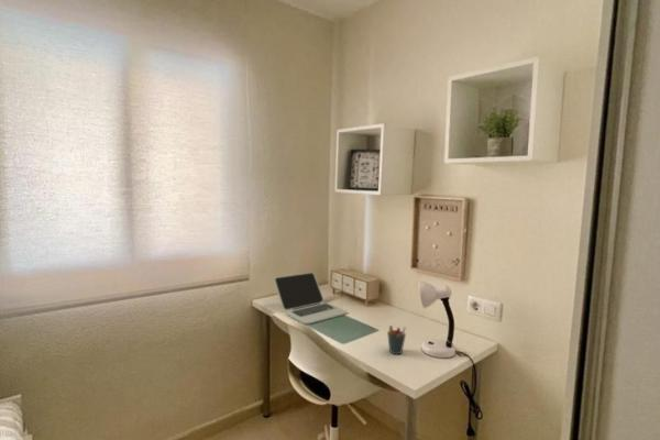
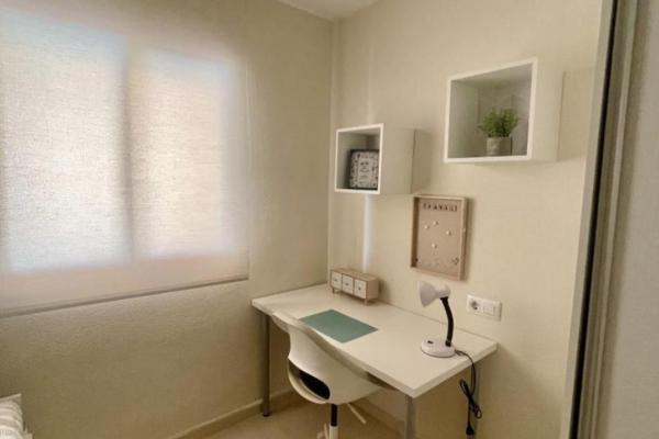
- pen holder (396, 338)
- laptop (309, 295)
